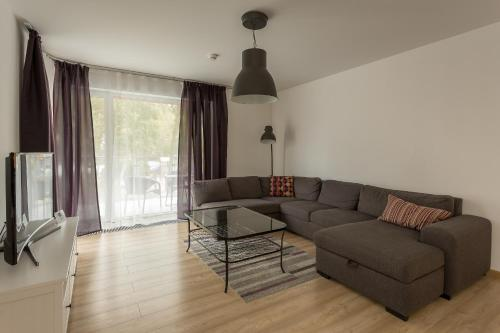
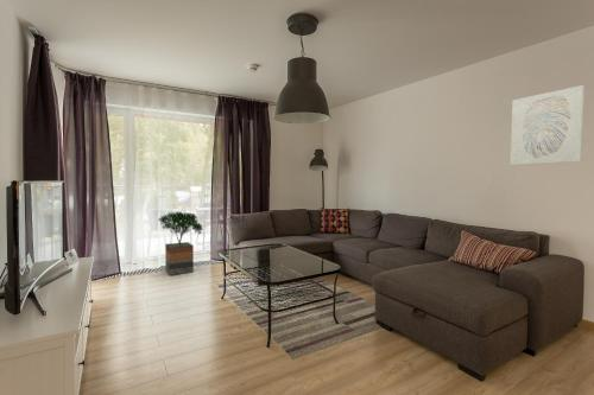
+ wall art (544, 128)
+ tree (179, 241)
